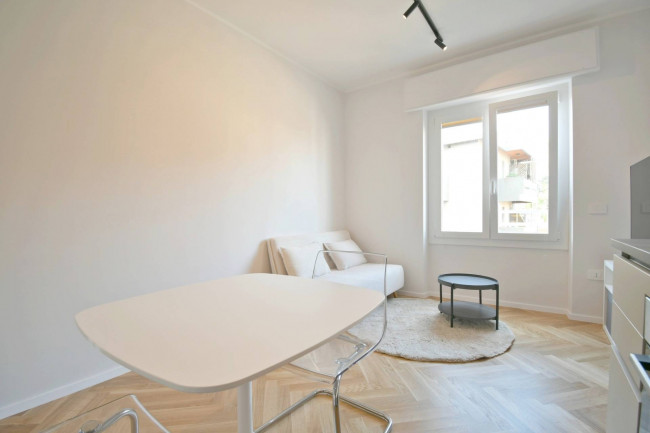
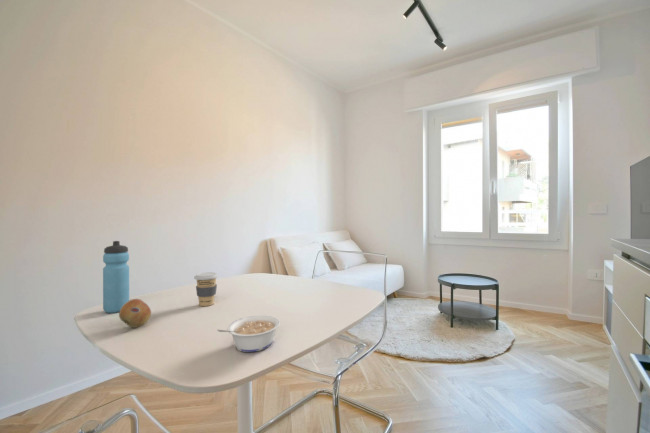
+ fruit (135, 312)
+ legume (253, 333)
+ water bottle (116, 275)
+ coffee cup (206, 289)
